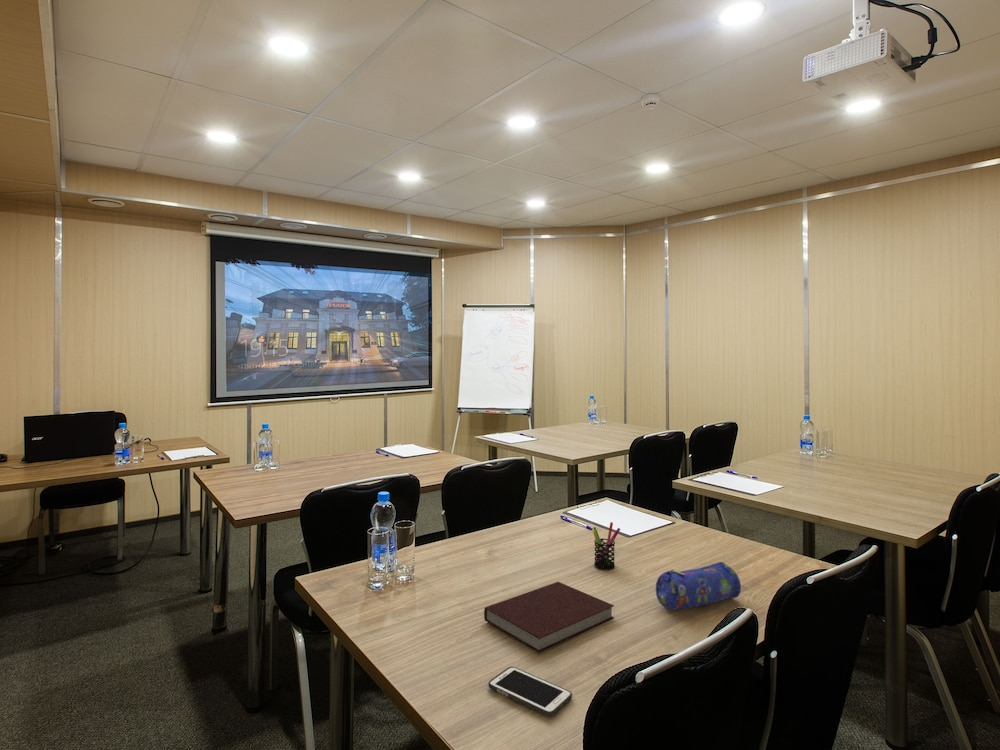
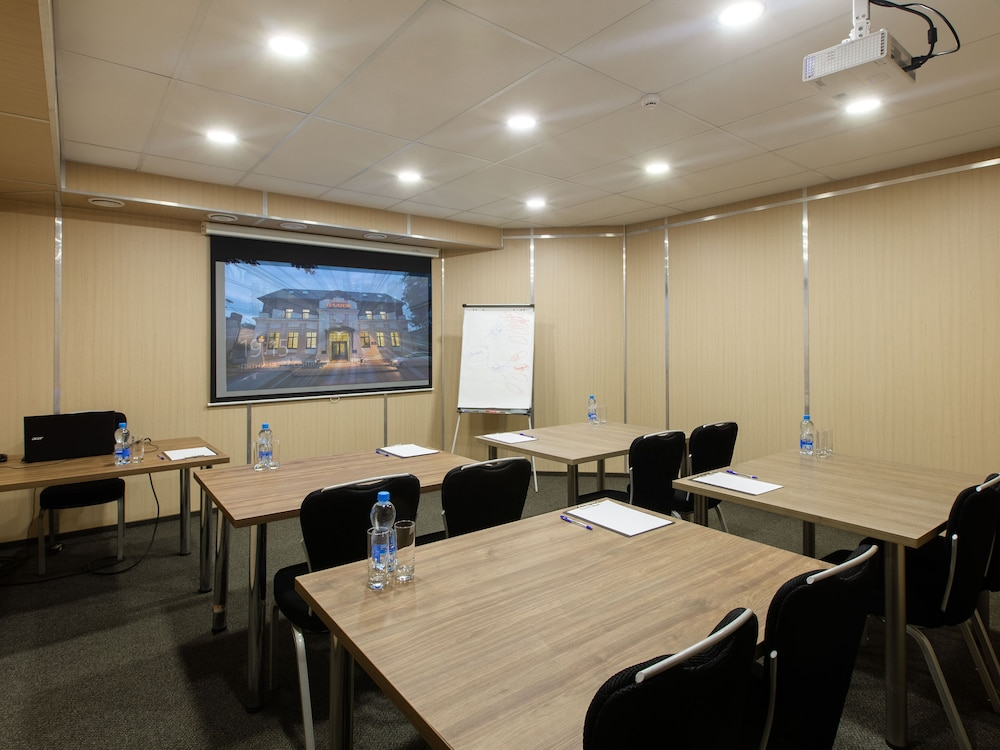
- cell phone (529, 690)
- notebook (549, 612)
- pencil case (697, 584)
- pen holder (603, 543)
